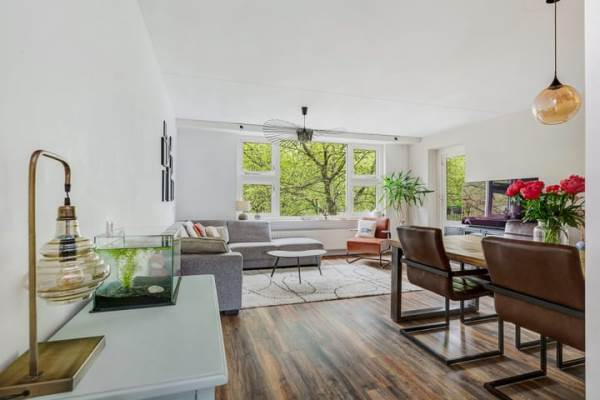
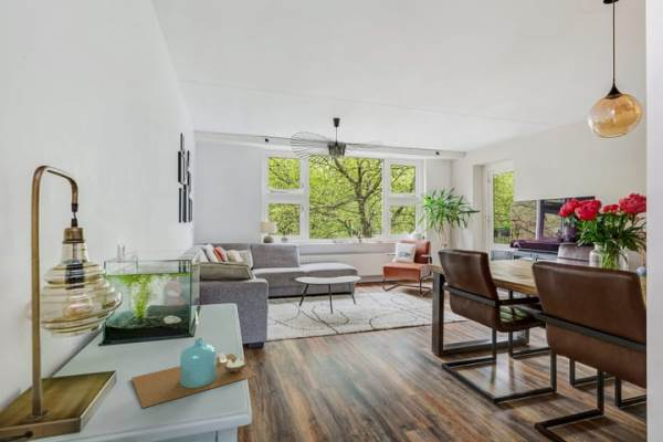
+ candle (194, 343)
